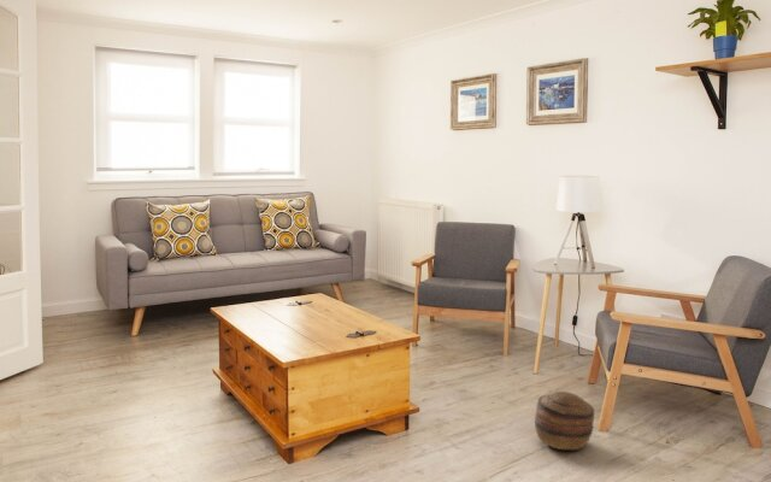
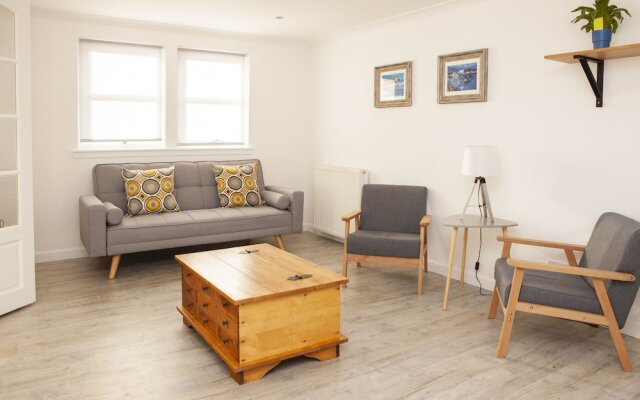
- basket (564, 418)
